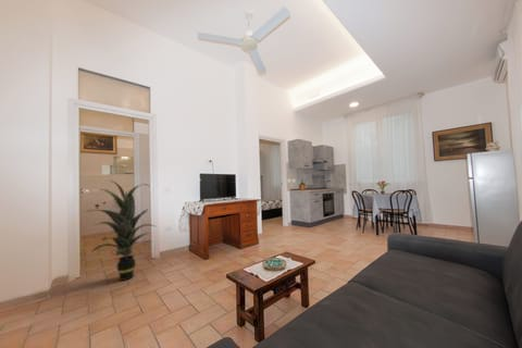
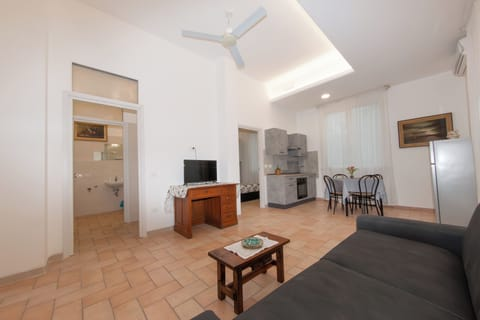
- indoor plant (121, 228)
